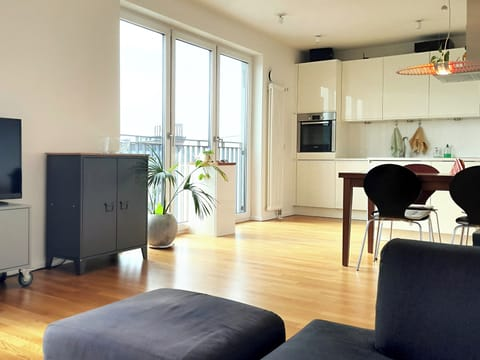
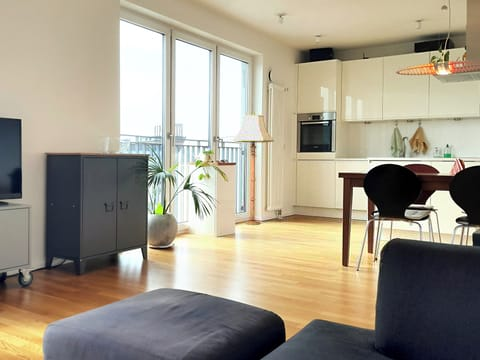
+ floor lamp (252, 168)
